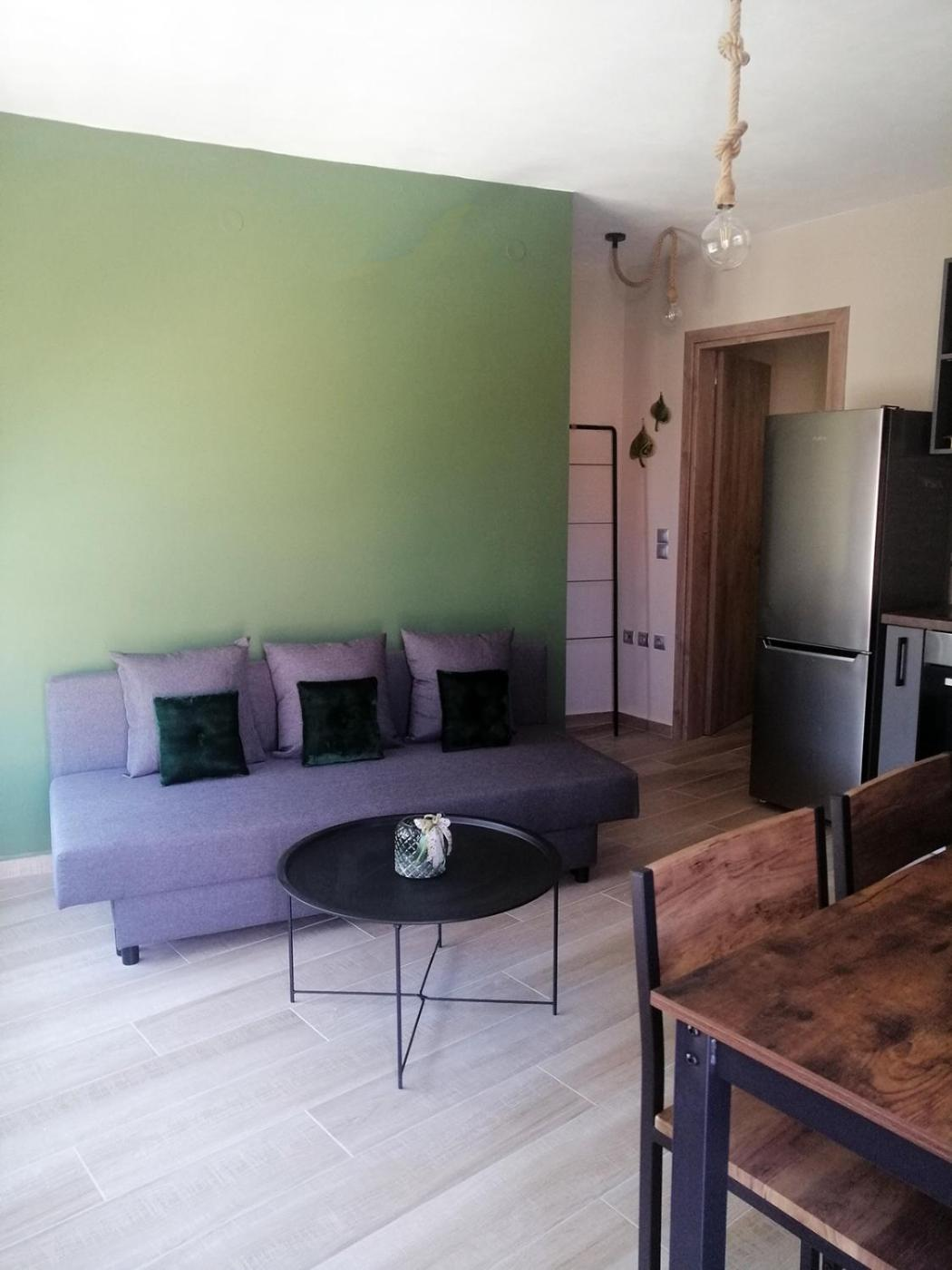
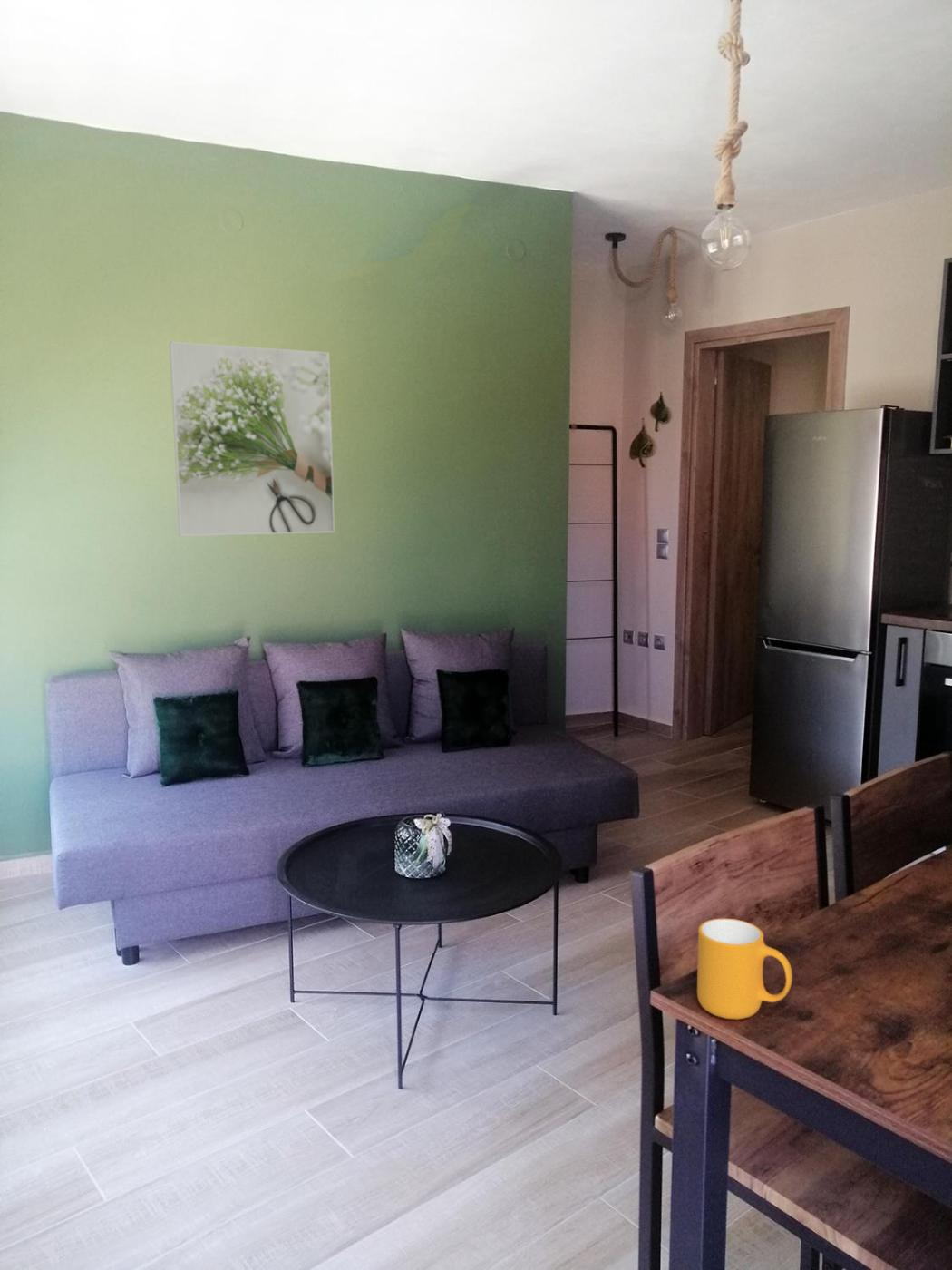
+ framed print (256, 442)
+ mug (743, 972)
